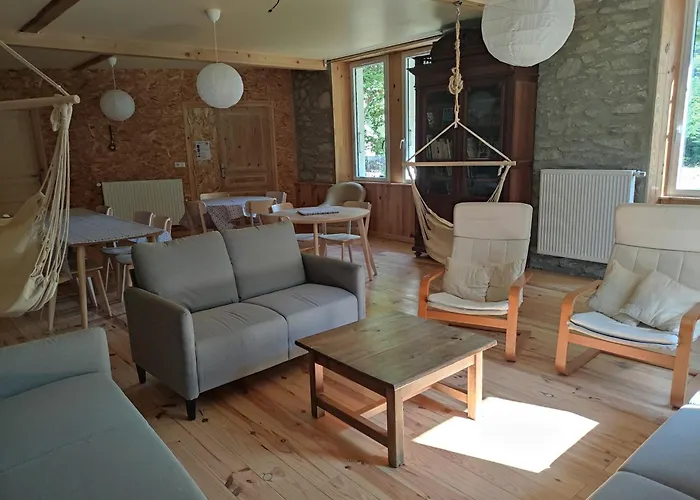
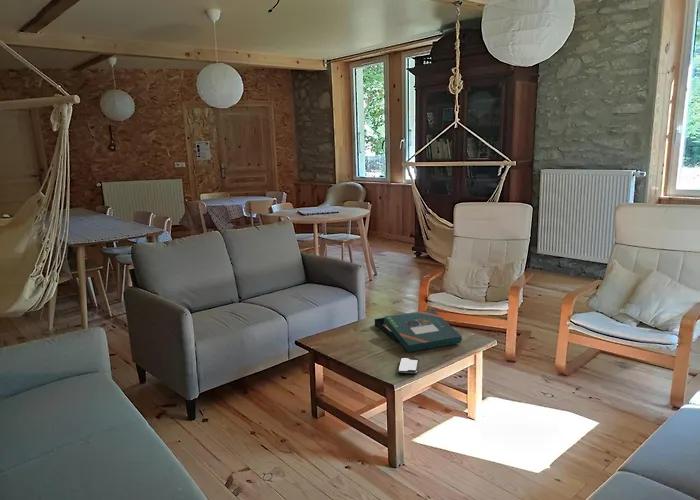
+ smartphone (408, 366)
+ board game (415, 325)
